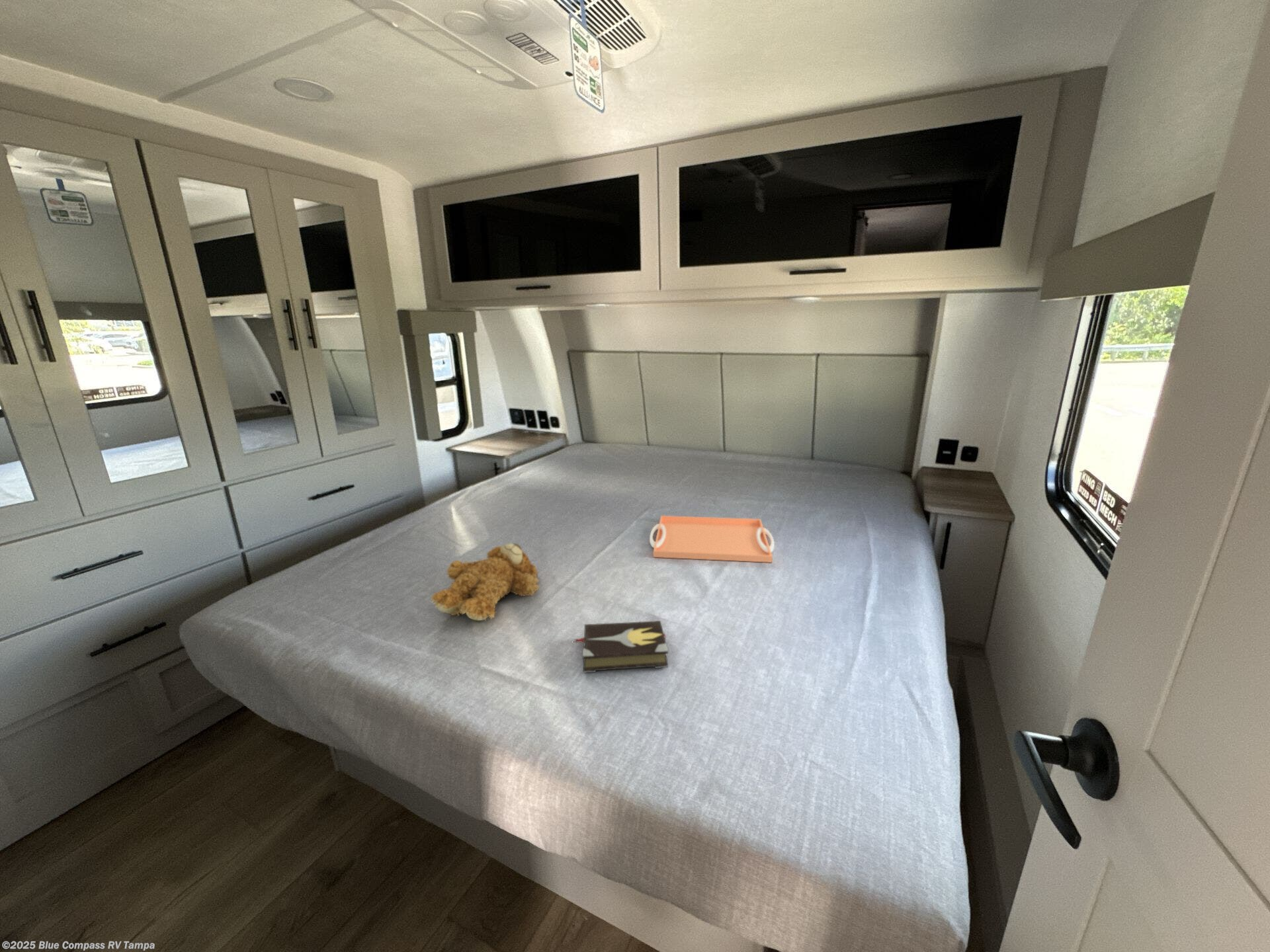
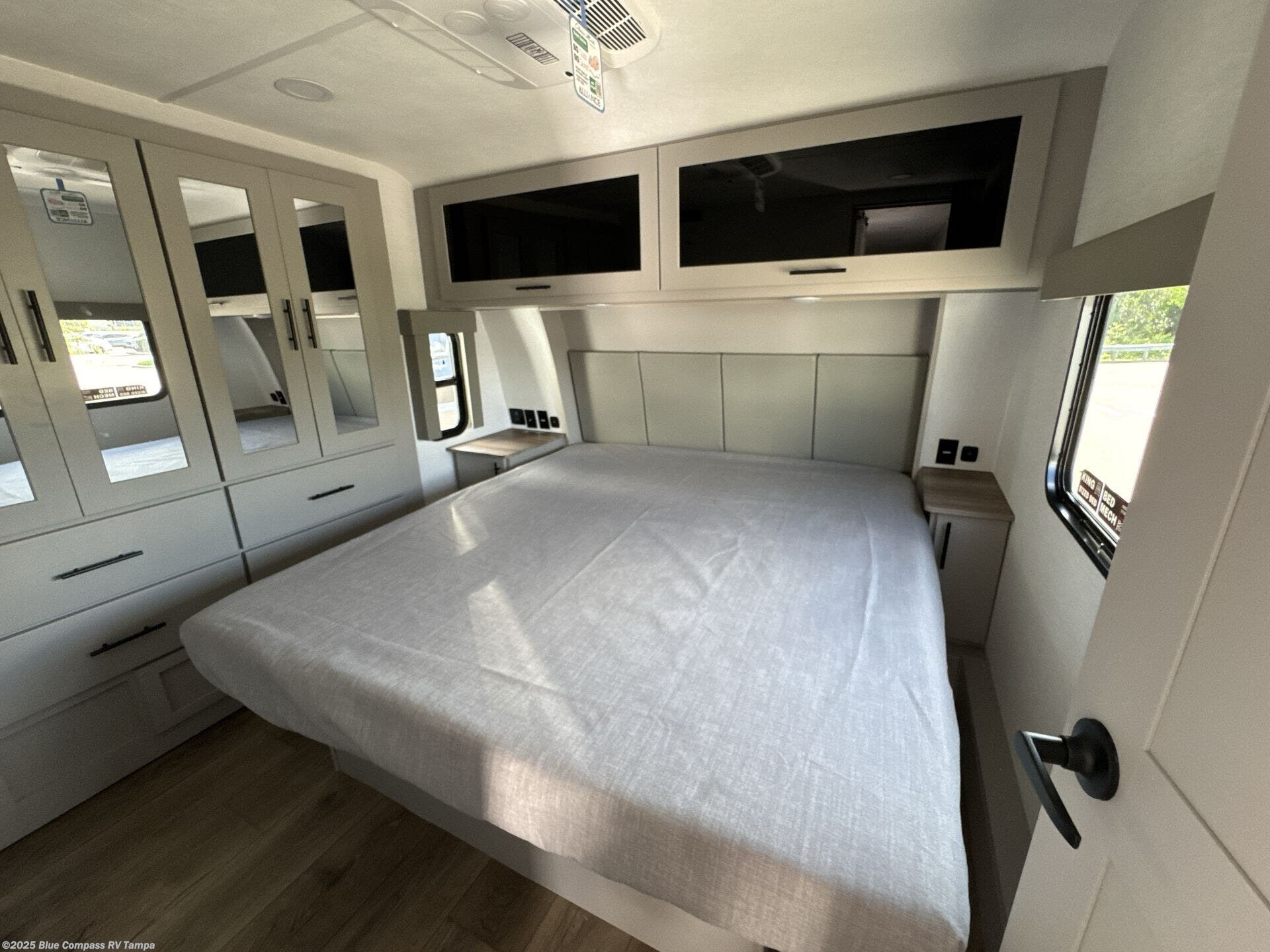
- serving tray (710, 536)
- teddy bear (491, 577)
- hardback book (624, 643)
